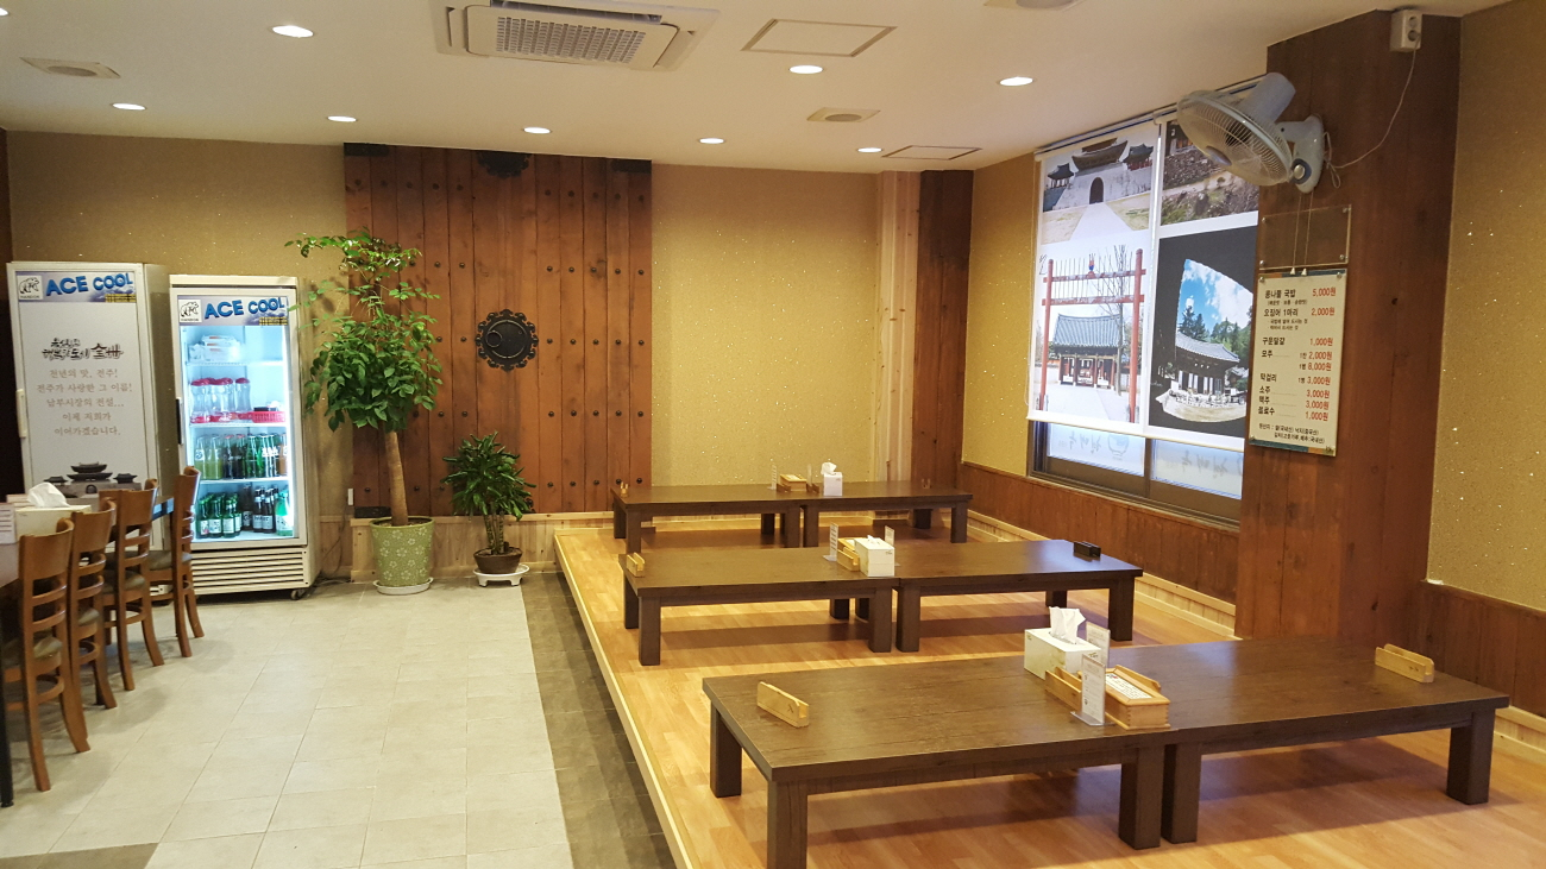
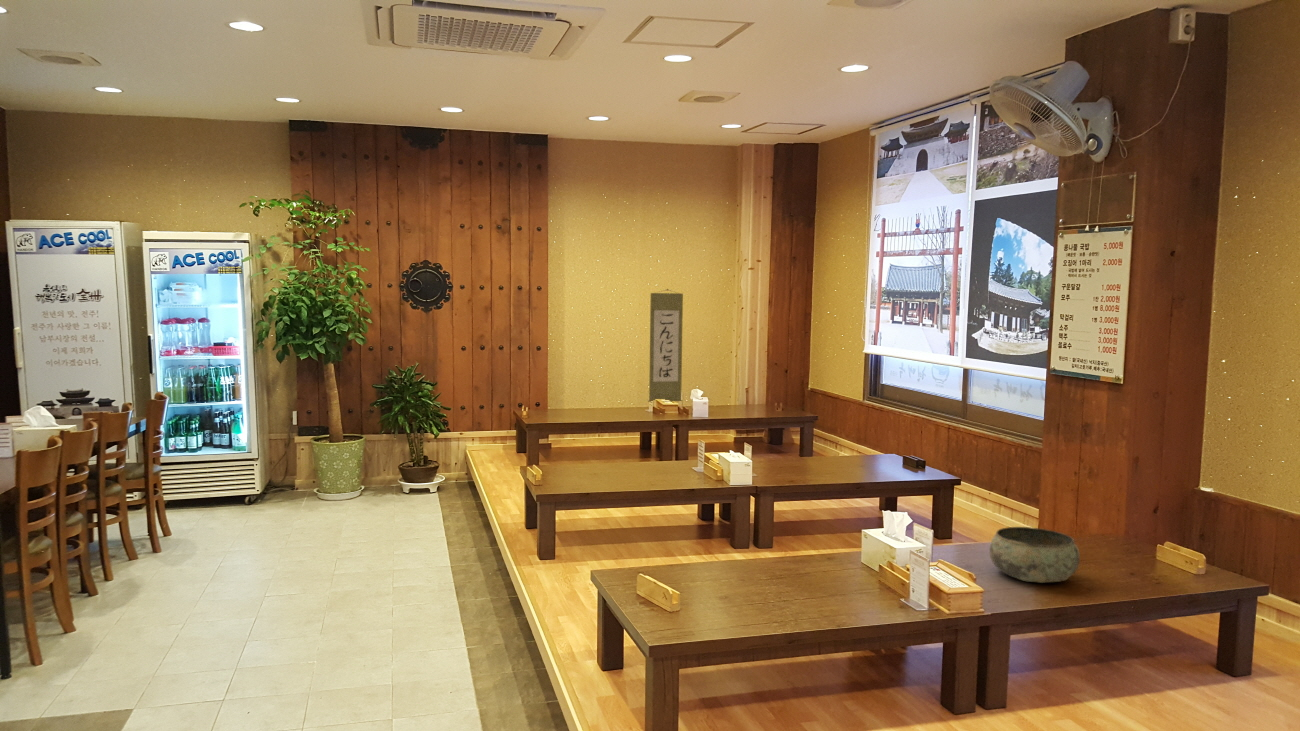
+ wall scroll (666, 345)
+ bowl (1033, 555)
